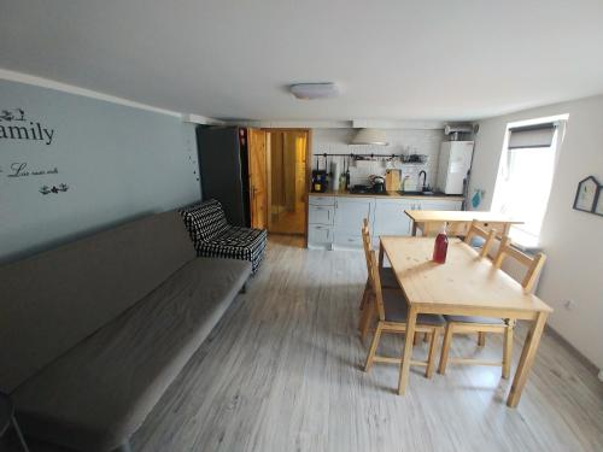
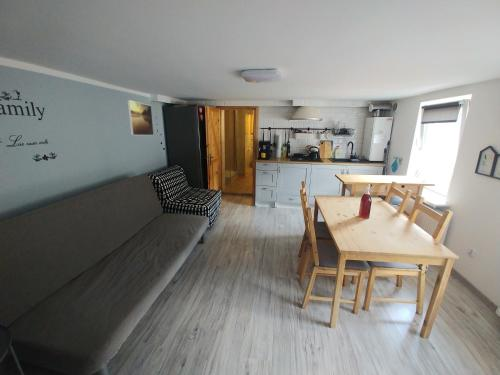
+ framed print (141, 119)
